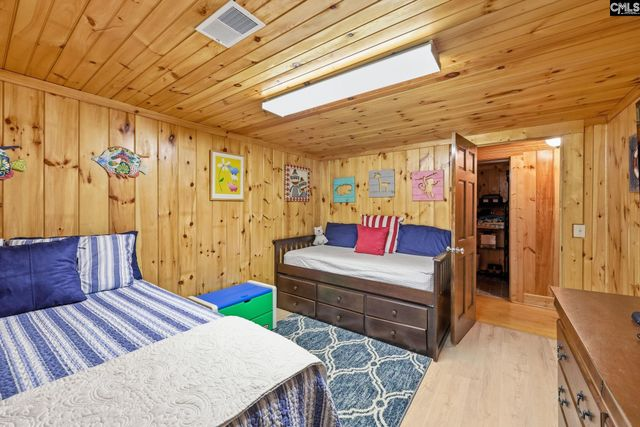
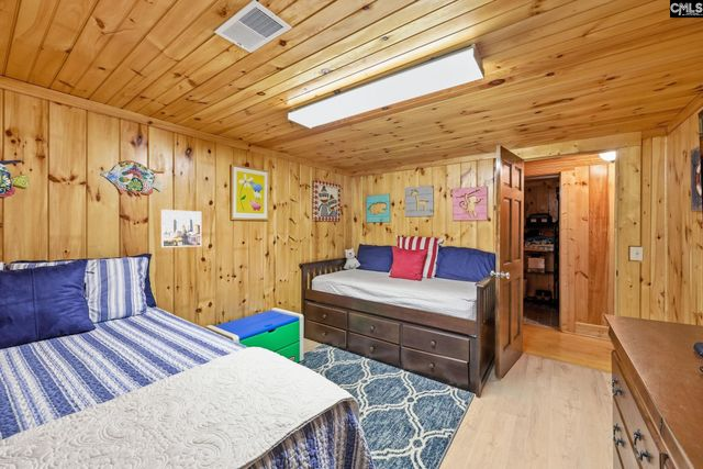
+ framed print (181, 228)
